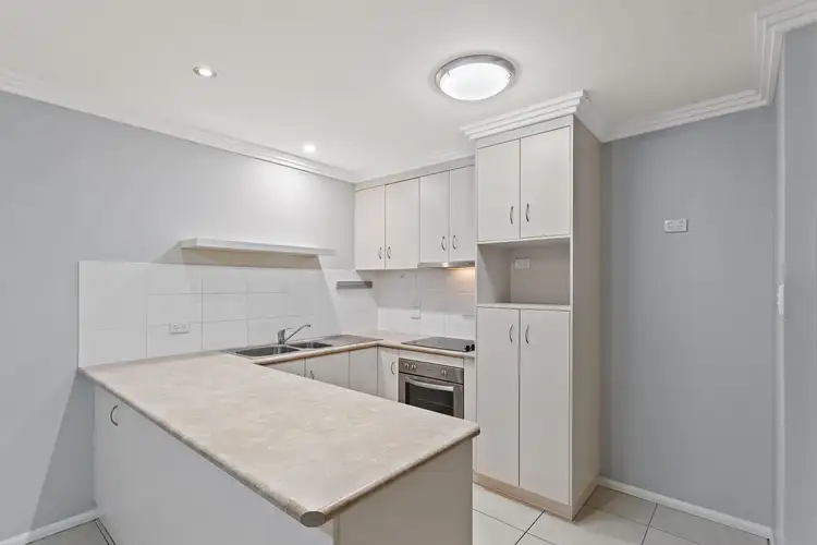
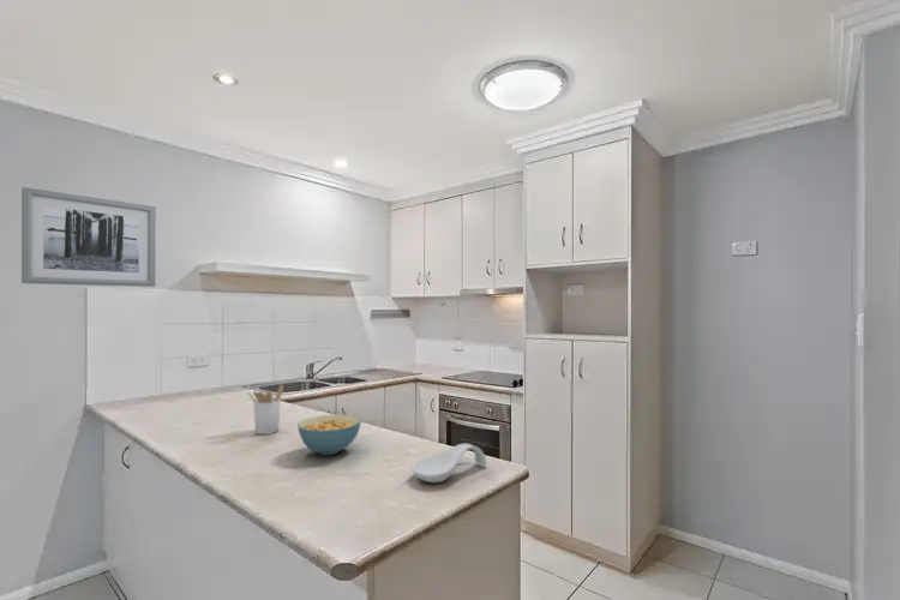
+ cereal bowl (329, 437)
+ wall art (94, 241)
+ spoon rest (450, 461)
+ utensil holder (265, 409)
